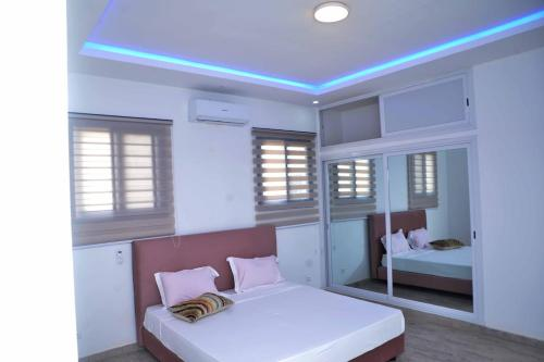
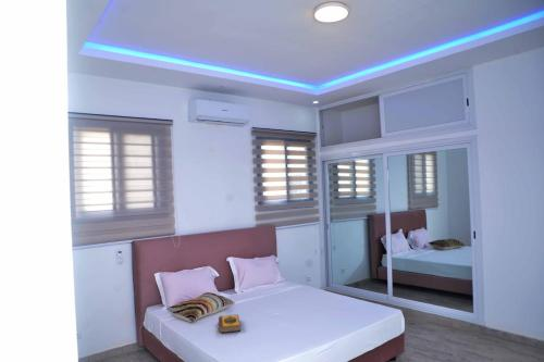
+ hardback book (228, 323)
